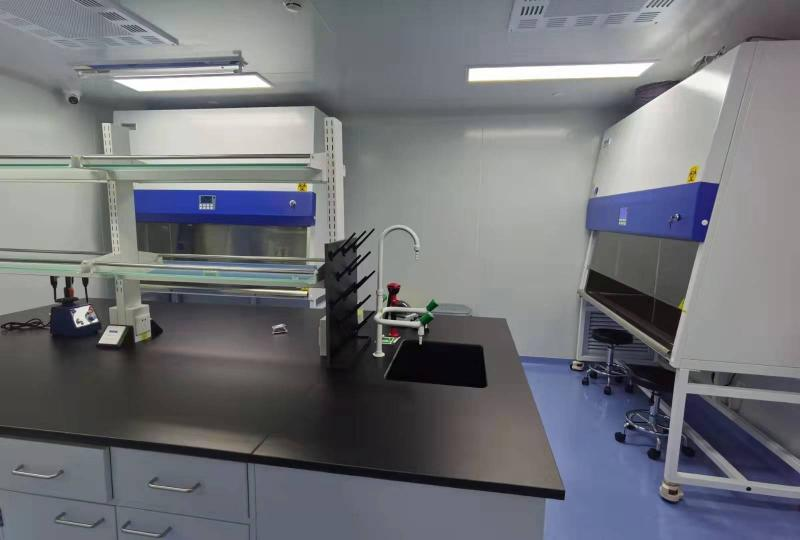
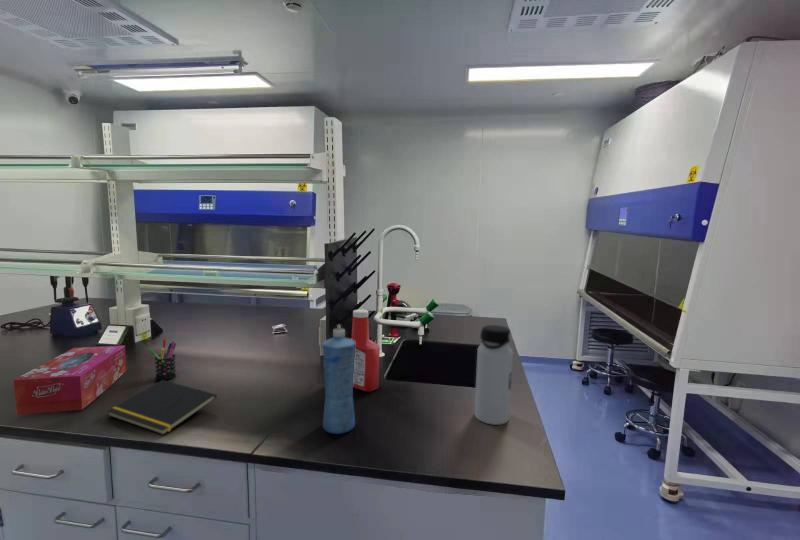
+ water bottle (493, 372)
+ soap bottle (360, 348)
+ squeeze bottle (339, 376)
+ pen holder (162, 359)
+ notepad (163, 404)
+ tissue box (77, 375)
